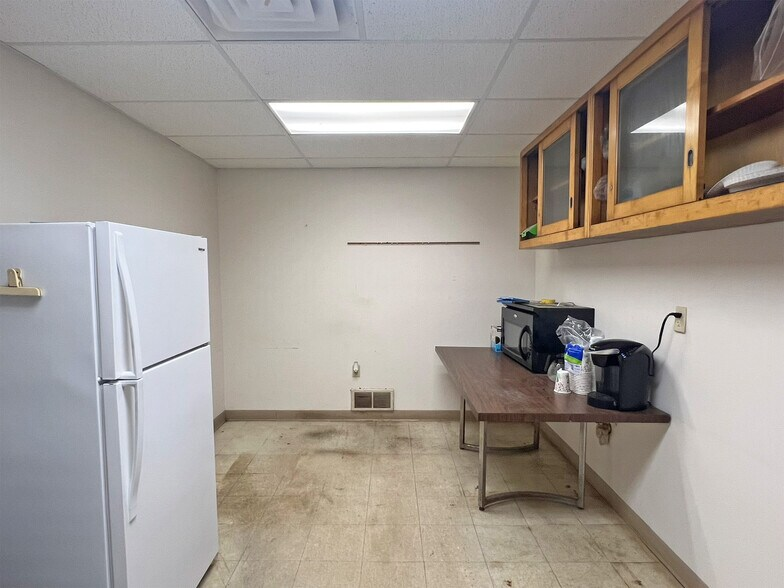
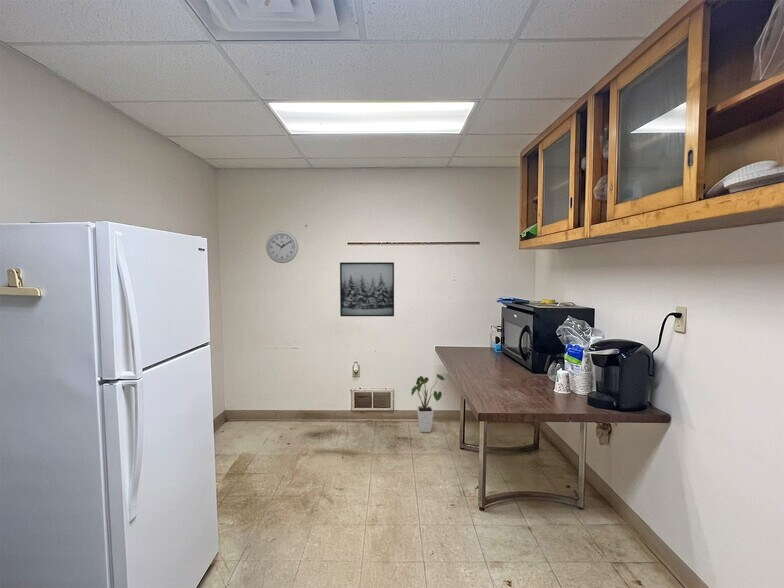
+ house plant (428, 402)
+ wall clock (281, 247)
+ wall art (367, 289)
